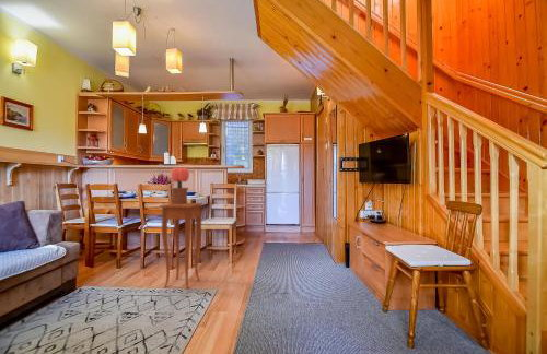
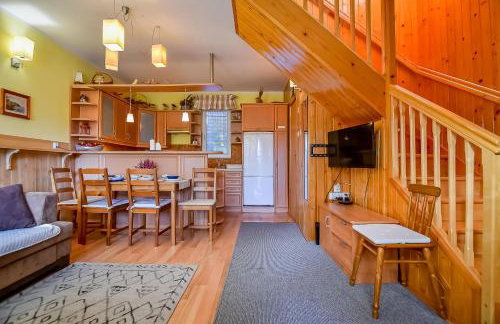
- potted flower (179, 185)
- side table (185, 244)
